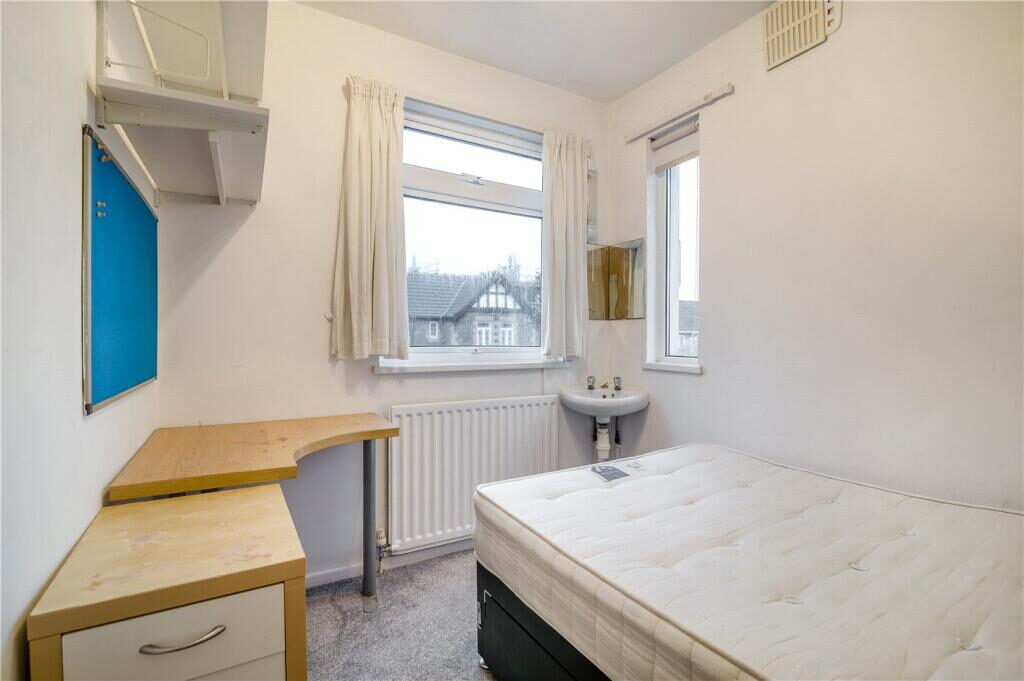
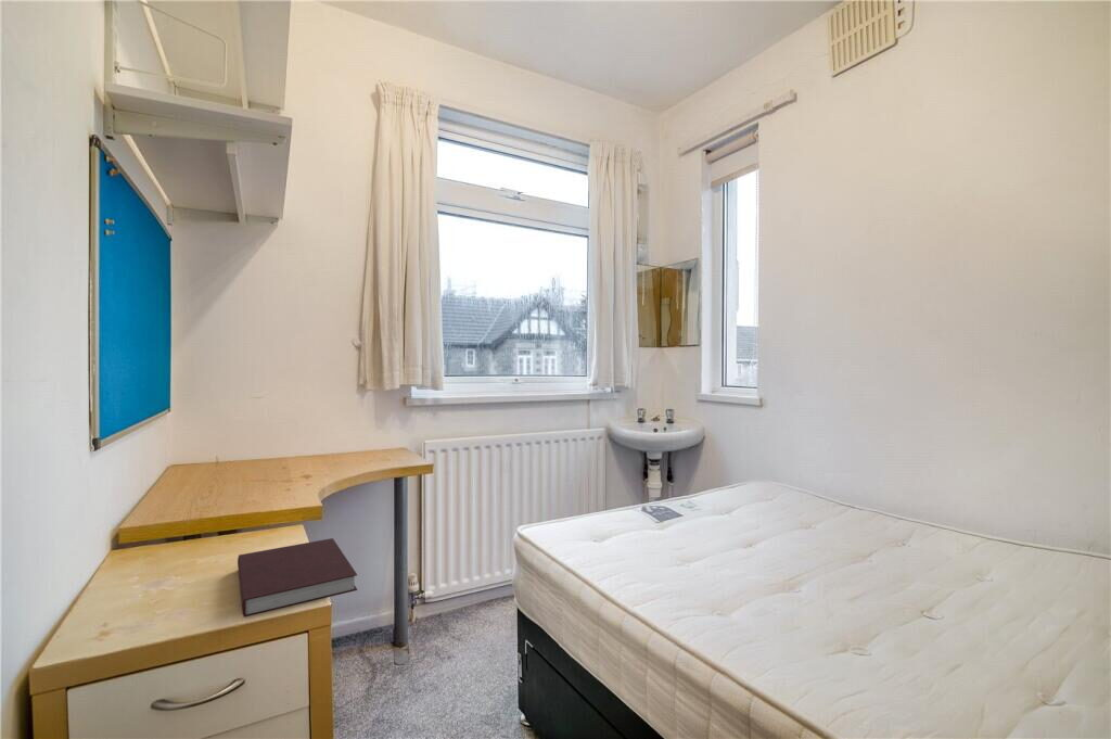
+ notebook (294, 571)
